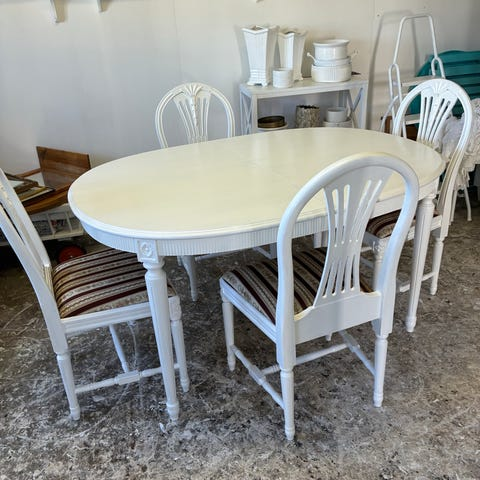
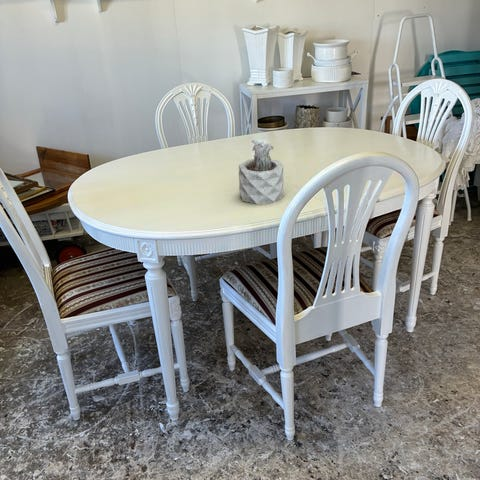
+ succulent plant (260, 168)
